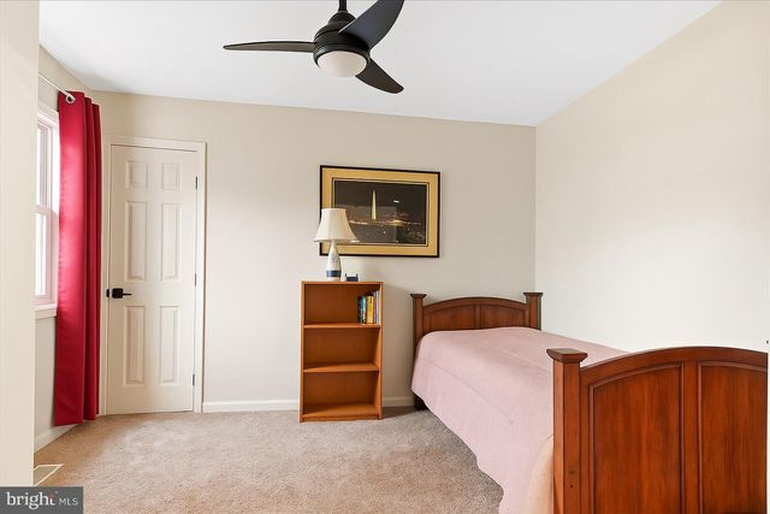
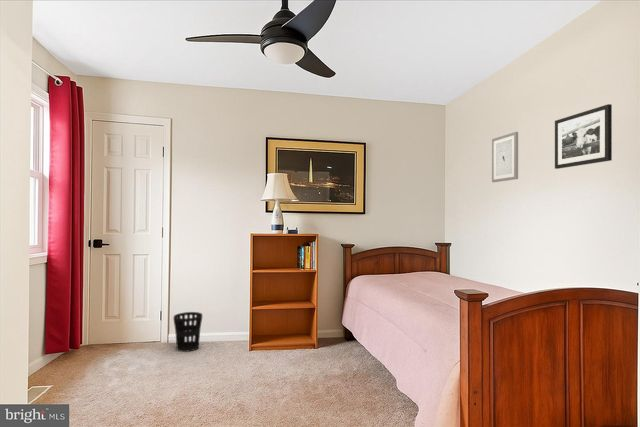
+ wastebasket (188, 331)
+ picture frame (580, 139)
+ wall art (504, 158)
